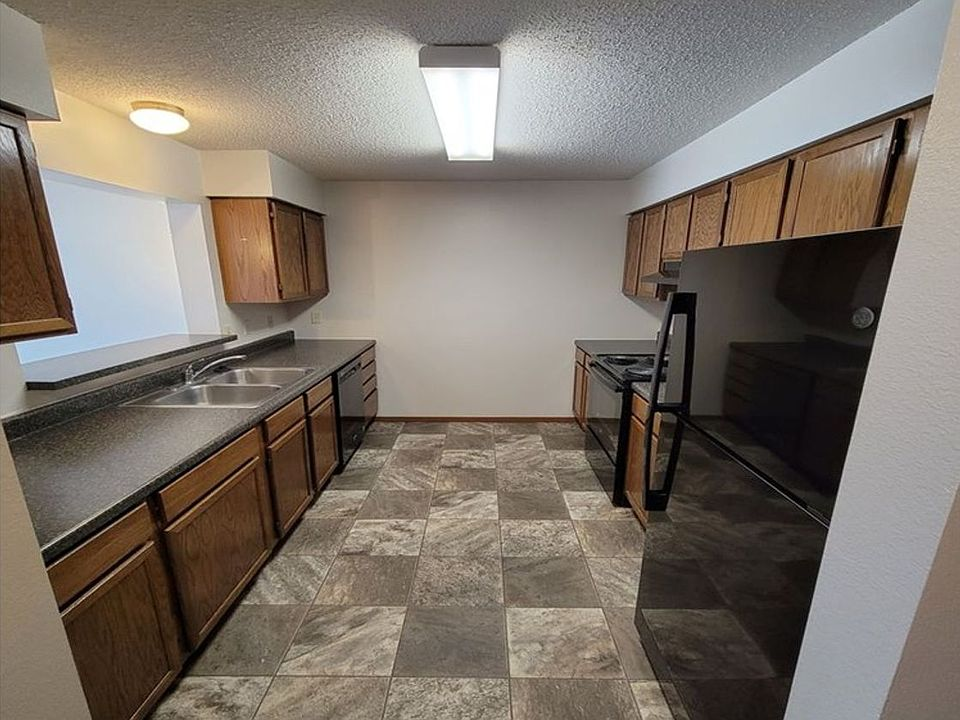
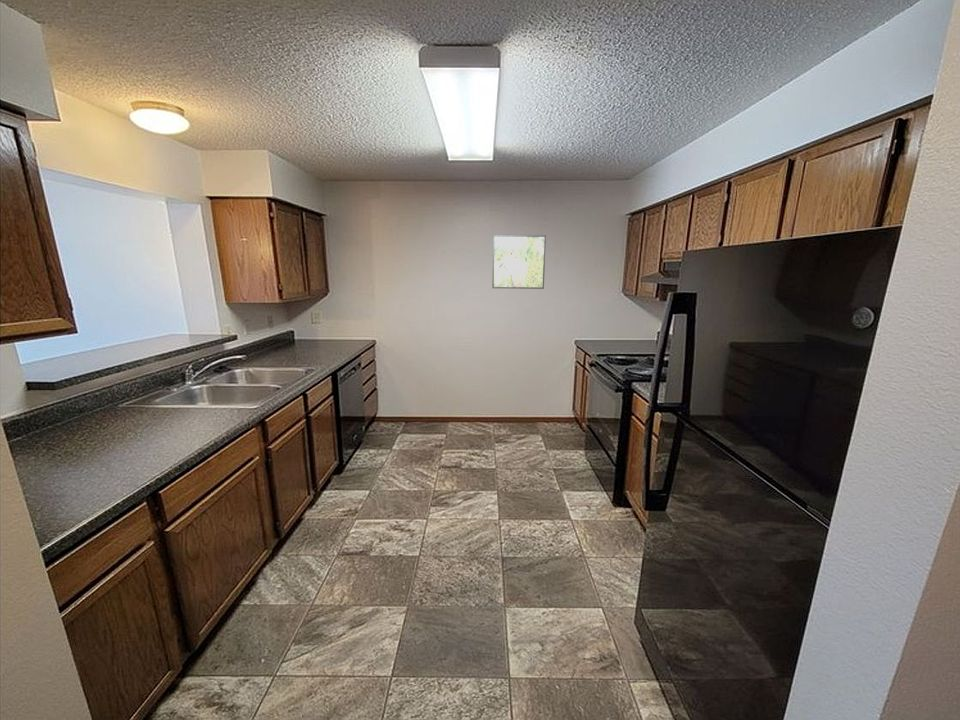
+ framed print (518, 262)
